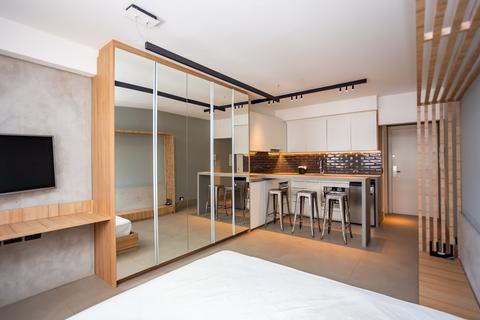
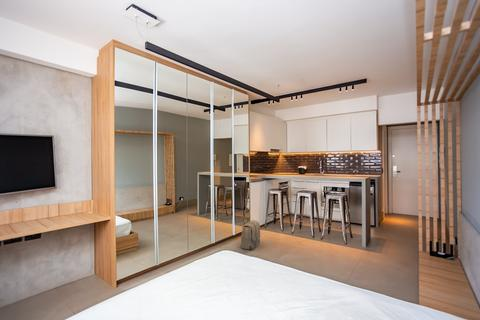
+ backpack (251, 233)
